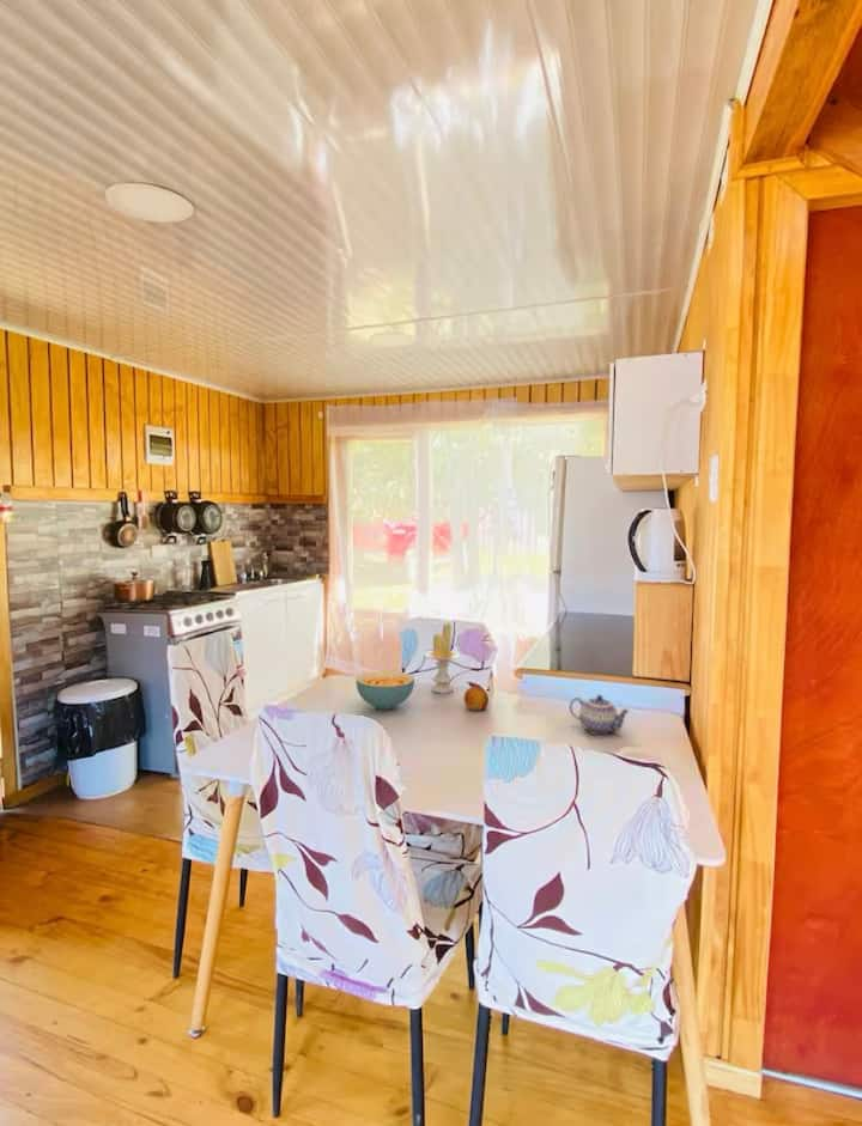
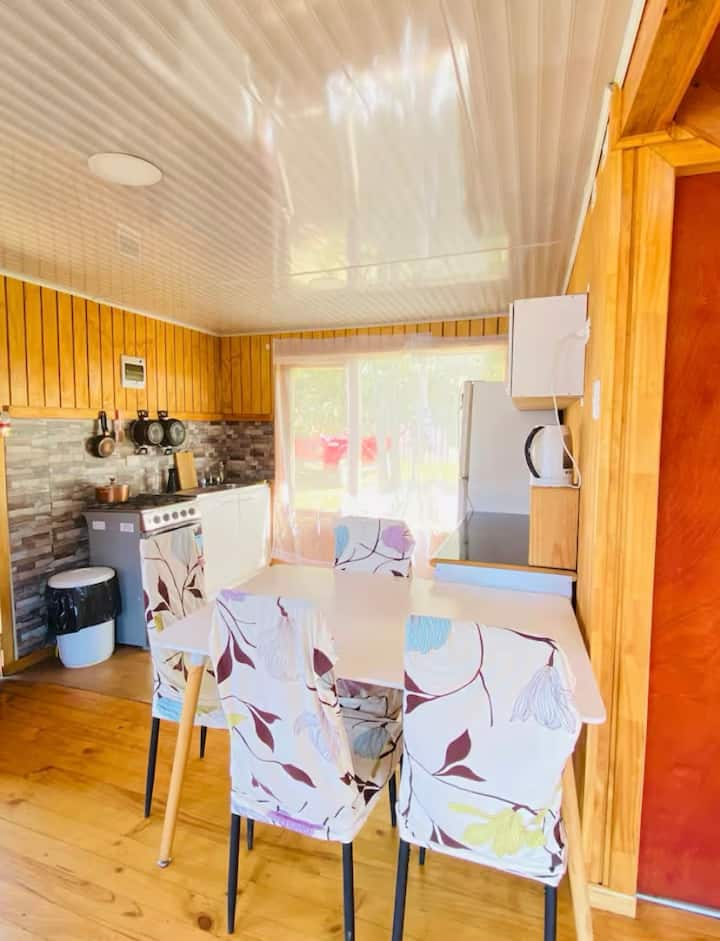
- cereal bowl (384, 692)
- teapot (599, 713)
- fruit (475, 698)
- candle (443, 657)
